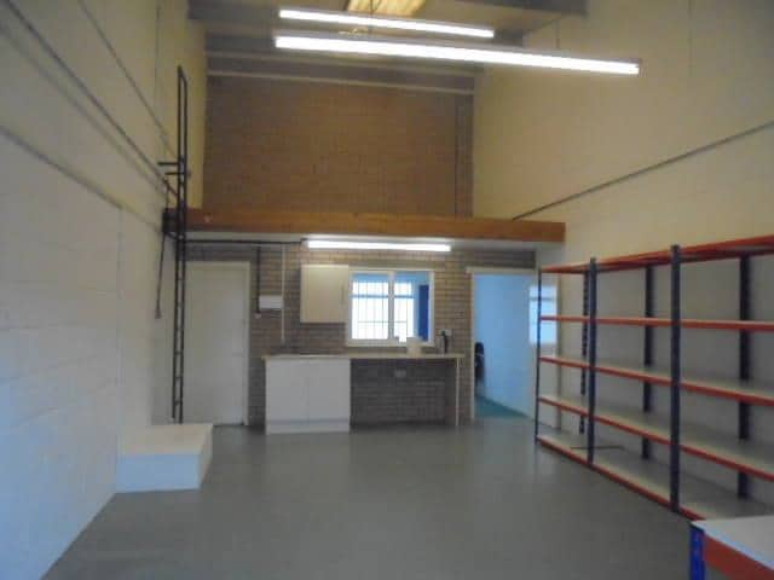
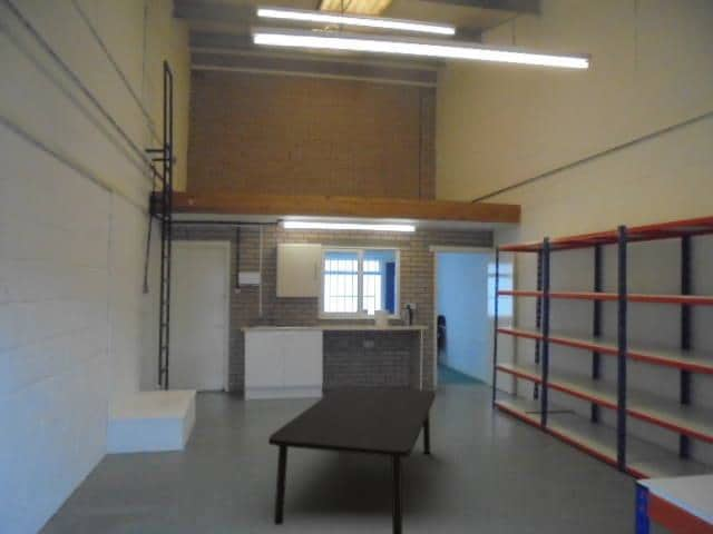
+ dining table (365, 445)
